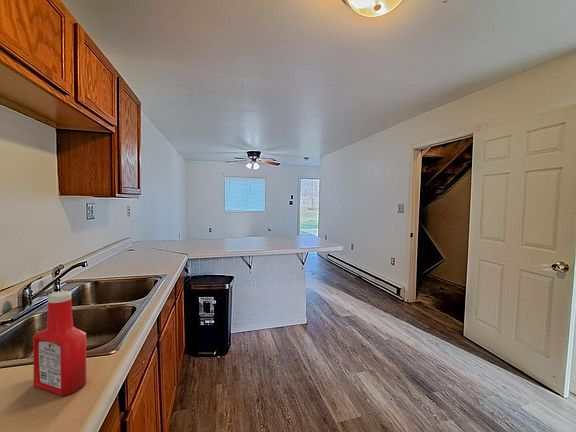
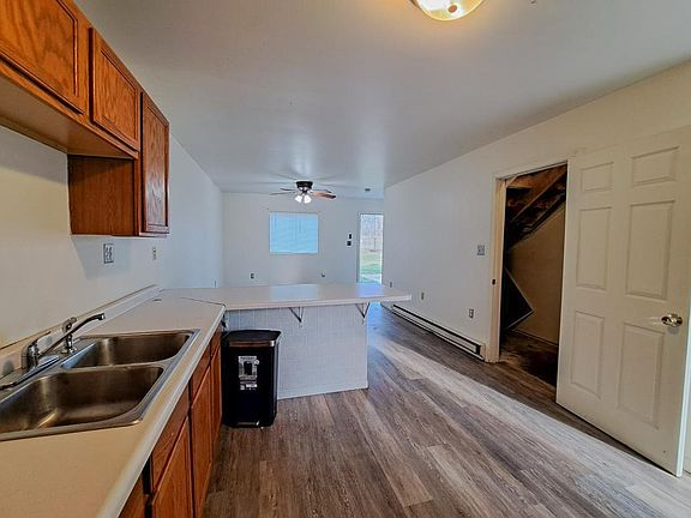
- soap bottle (60, 339)
